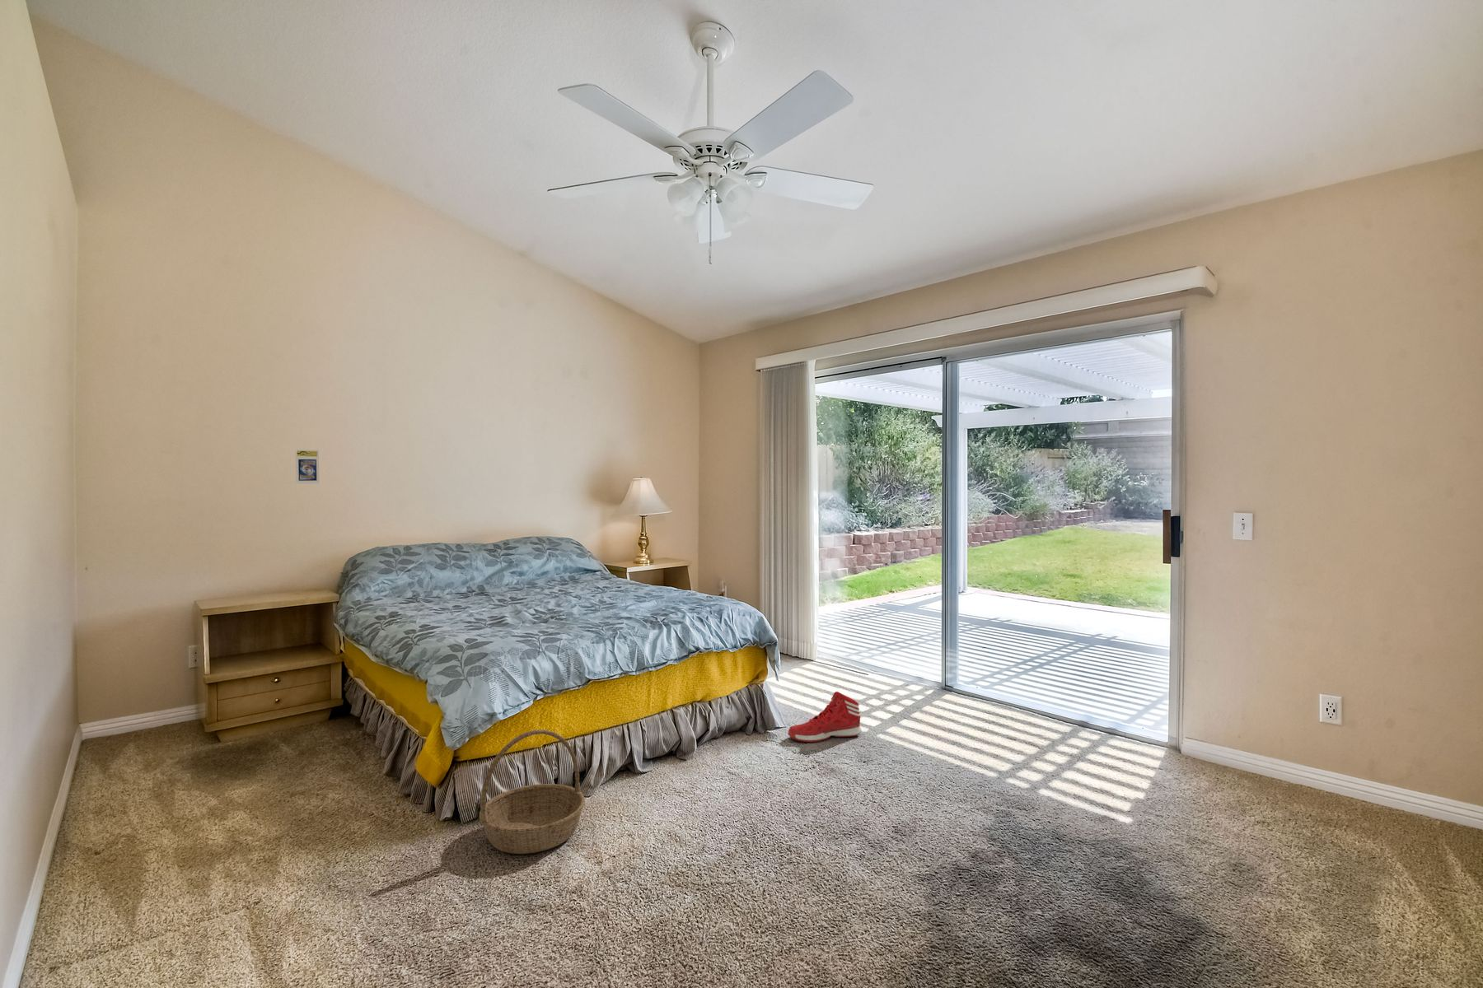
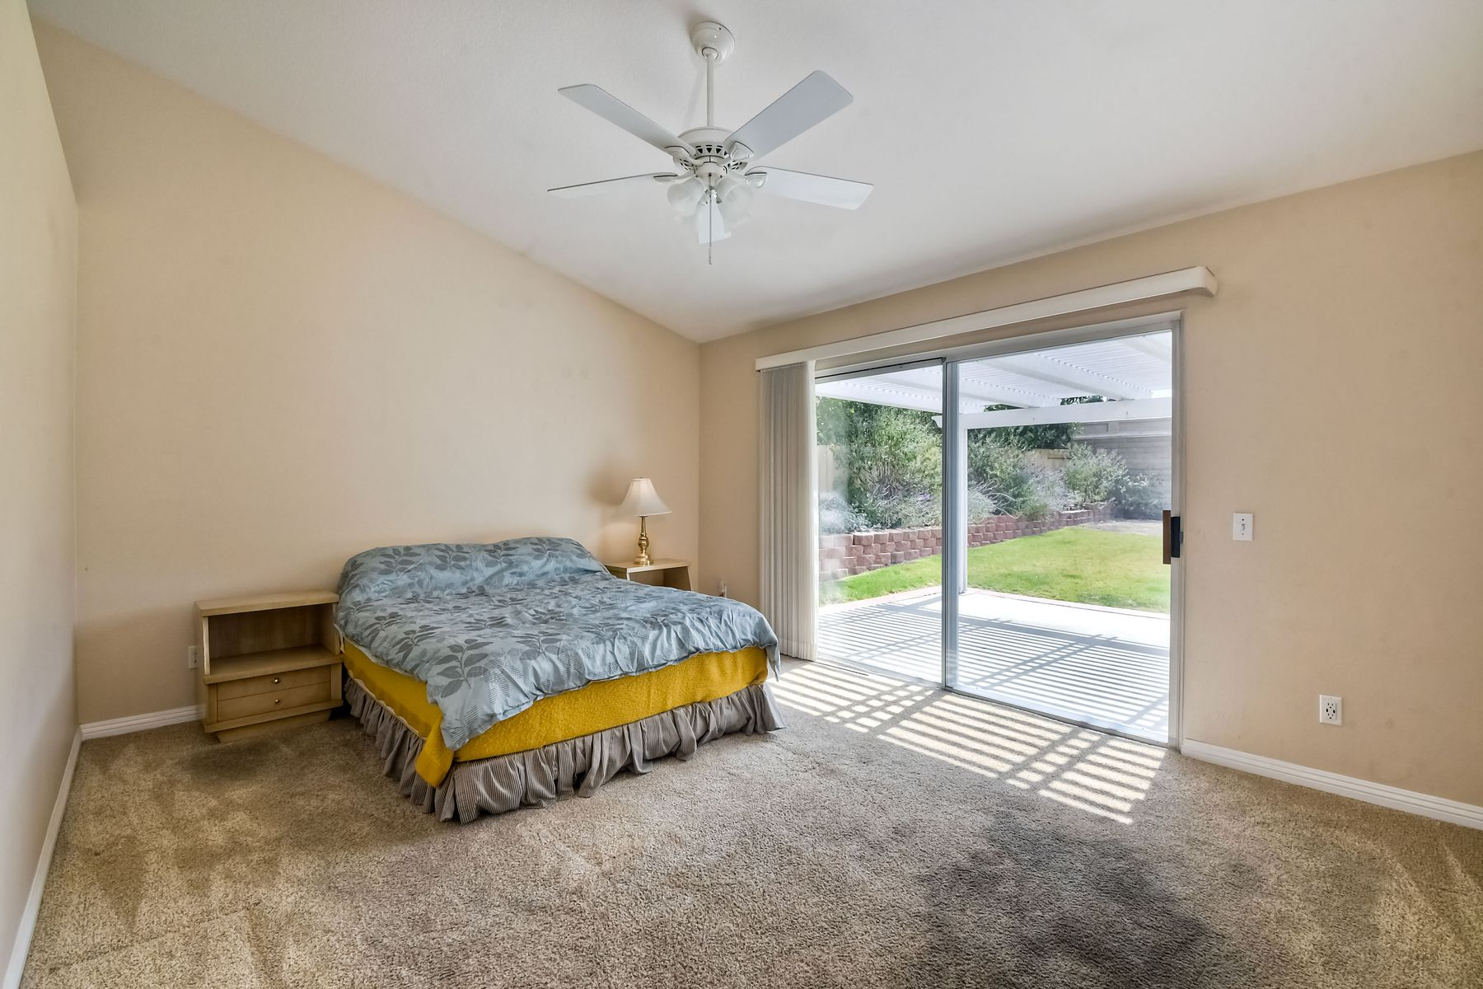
- sneaker (824, 713)
- trading card display case (308, 466)
- basket (532, 785)
